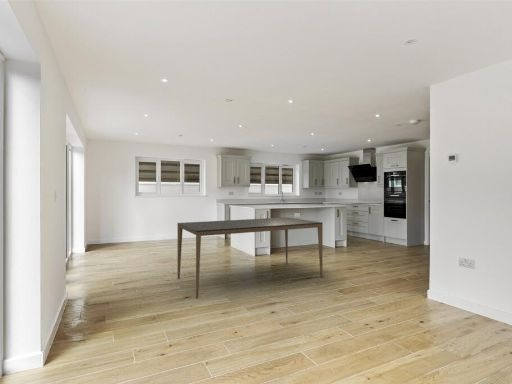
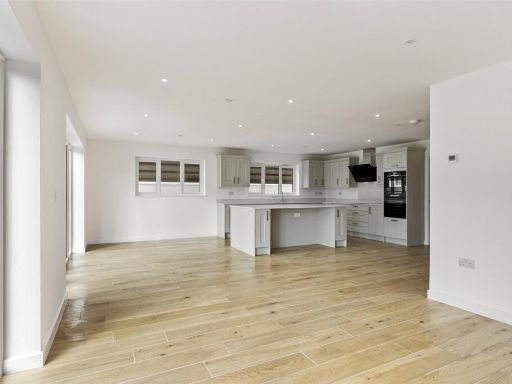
- dining table (248, 232)
